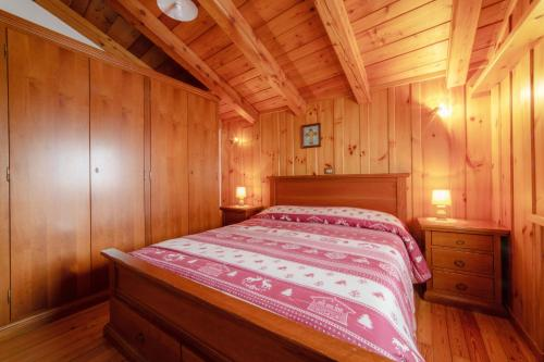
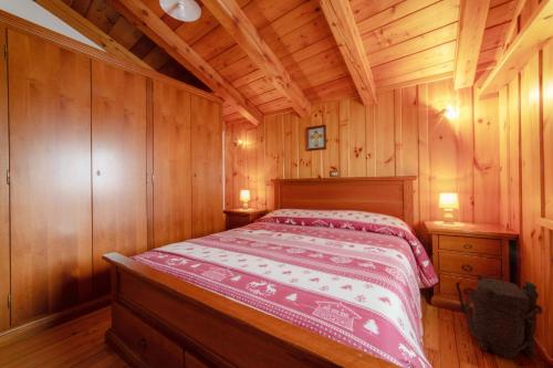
+ backpack (497, 311)
